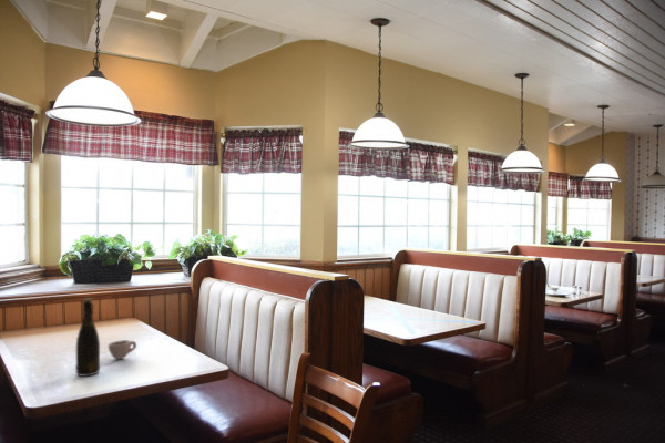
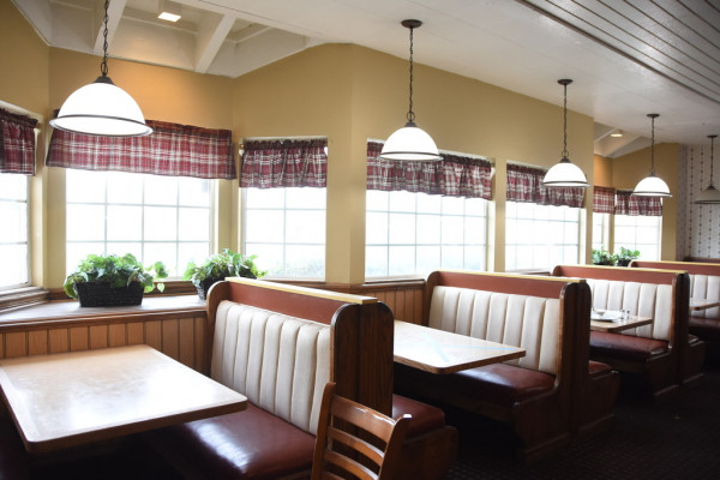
- cup (122, 349)
- bottle (88, 336)
